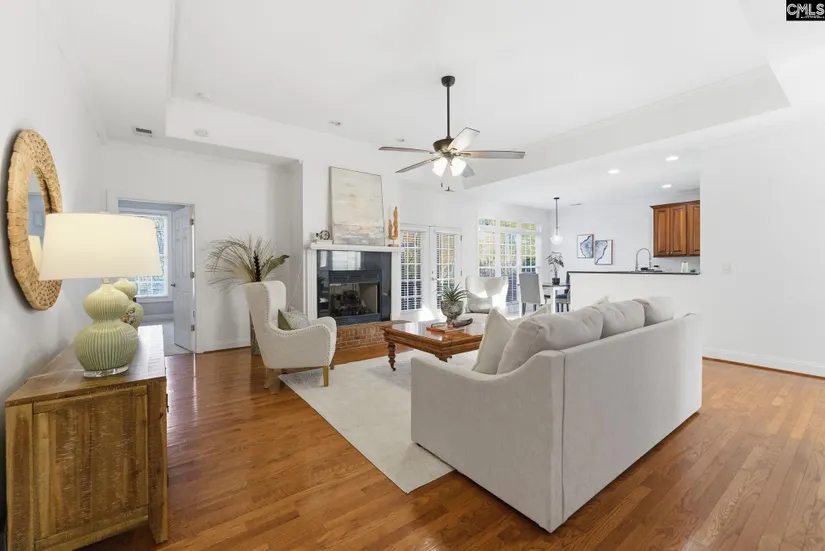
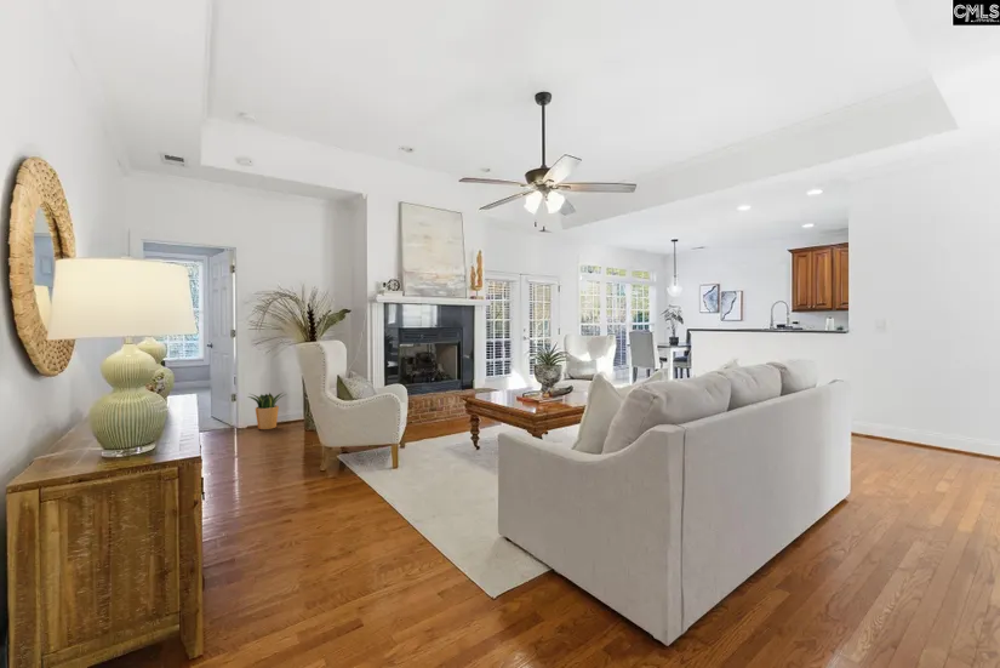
+ potted plant (268, 410)
